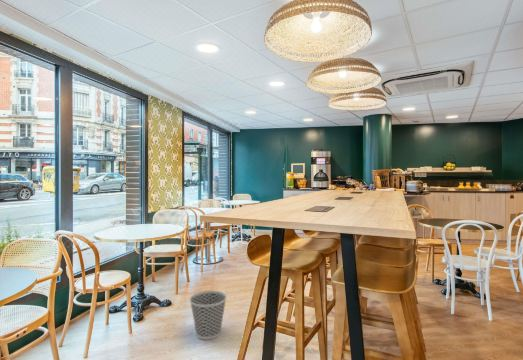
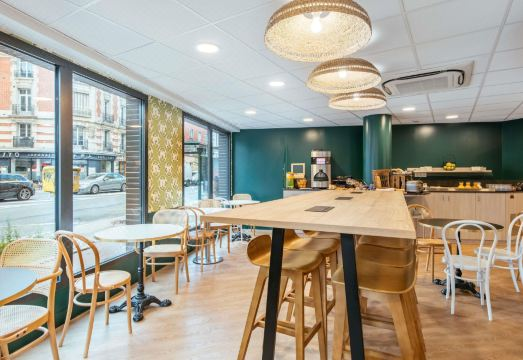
- wastebasket (208, 315)
